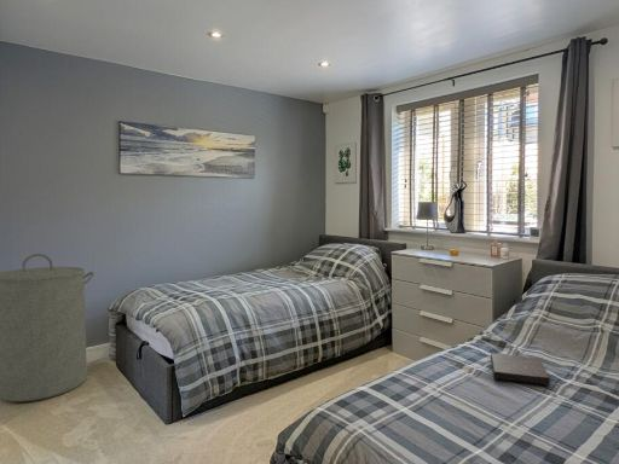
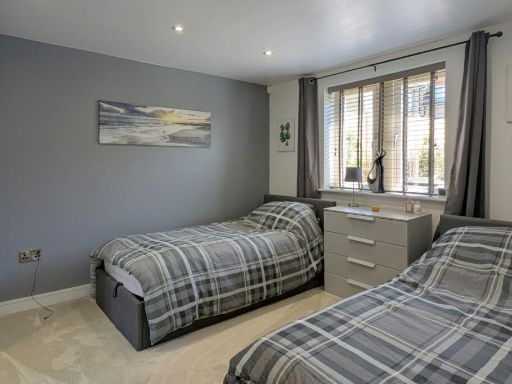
- book (517, 367)
- laundry hamper (41, 319)
